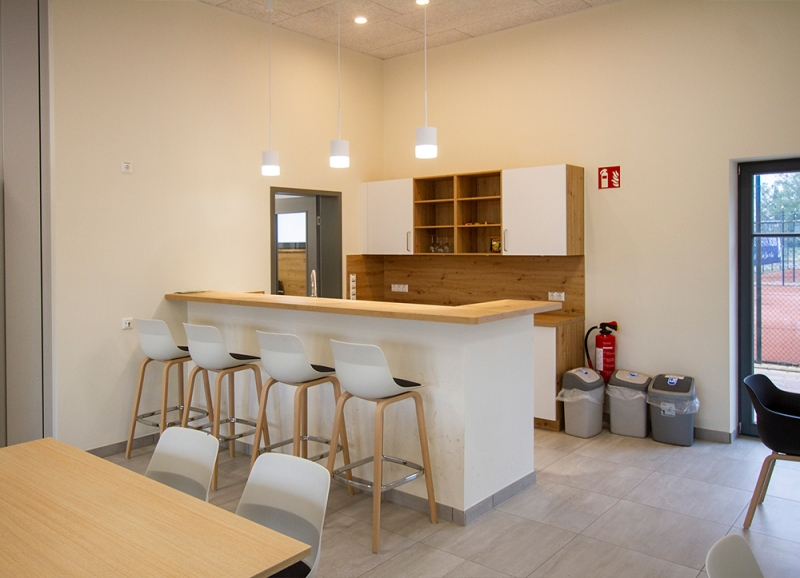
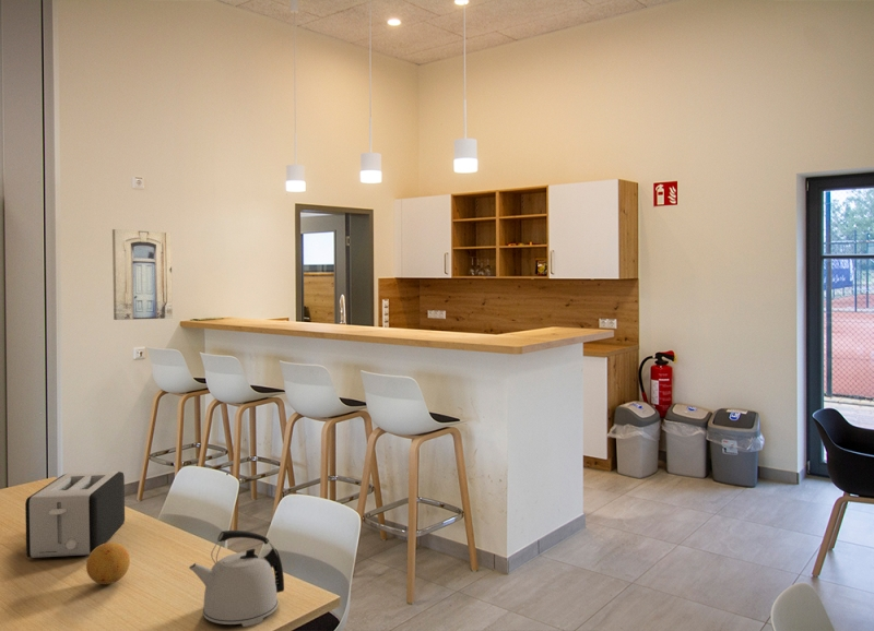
+ kettle (238, 570)
+ wall art (143, 275)
+ fruit (108, 562)
+ toaster (79, 511)
